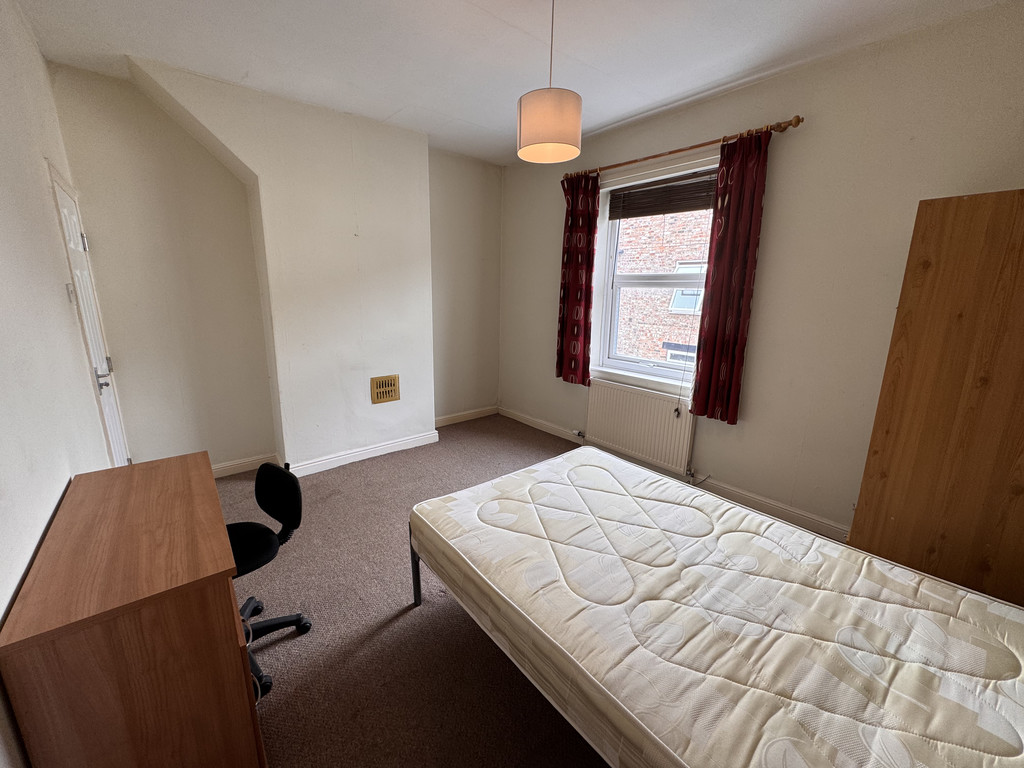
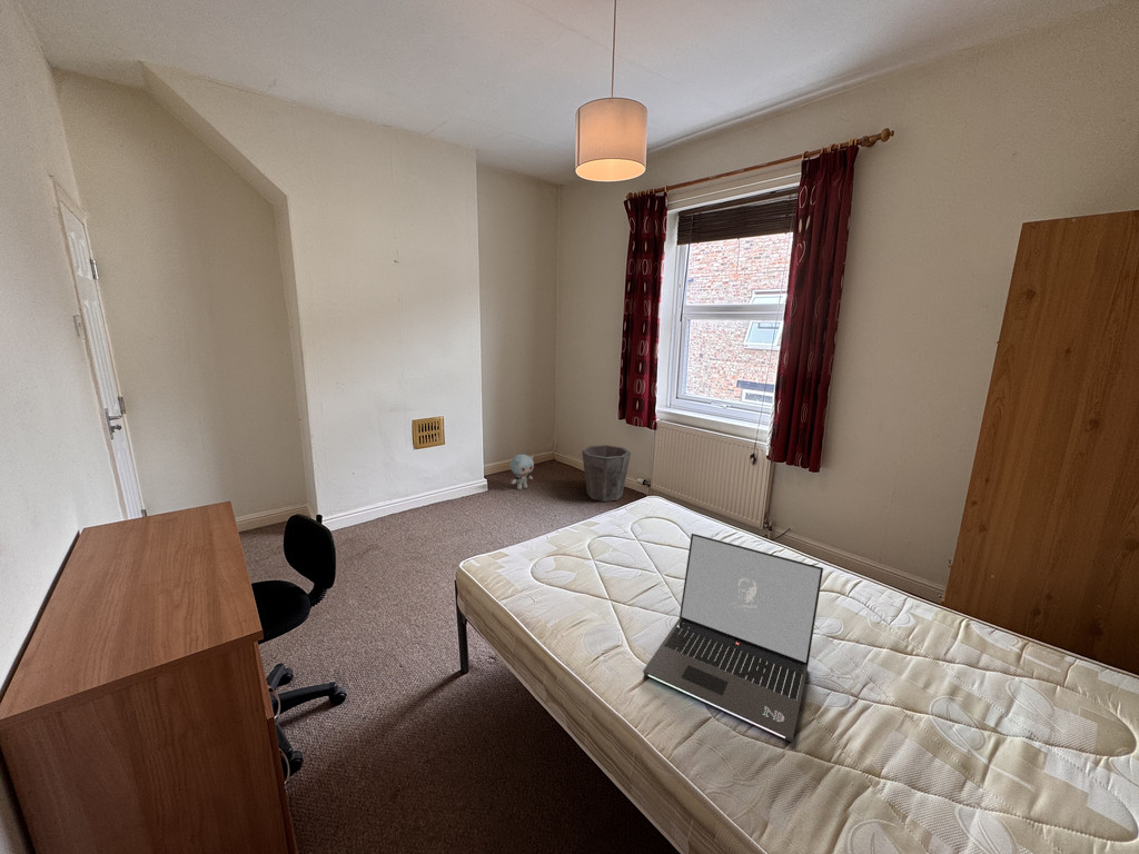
+ waste bin (605, 473)
+ laptop (733, 620)
+ plush toy (522, 471)
